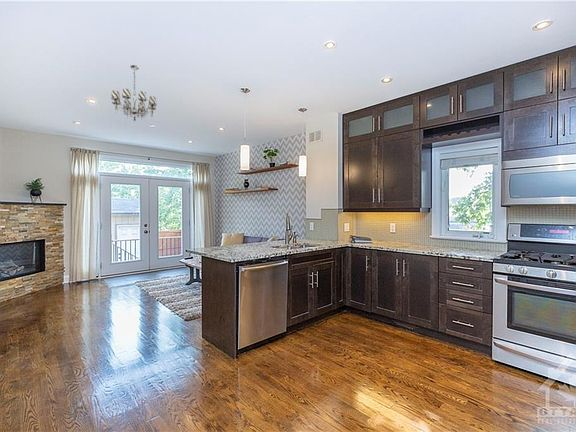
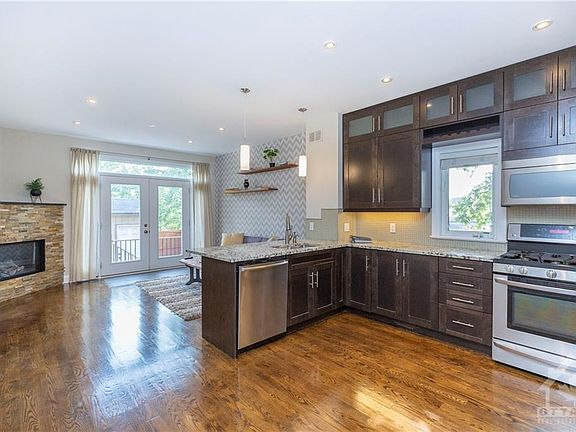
- chandelier (134, 94)
